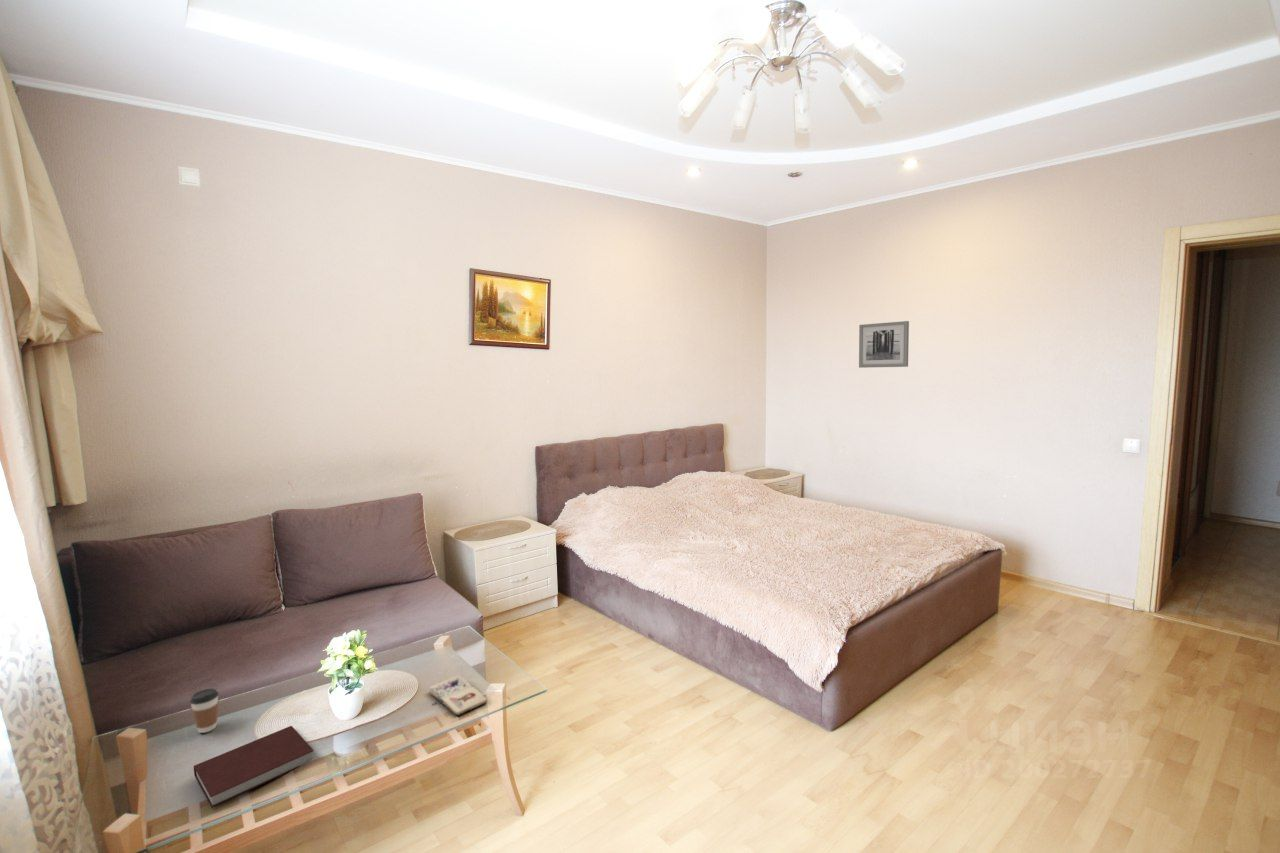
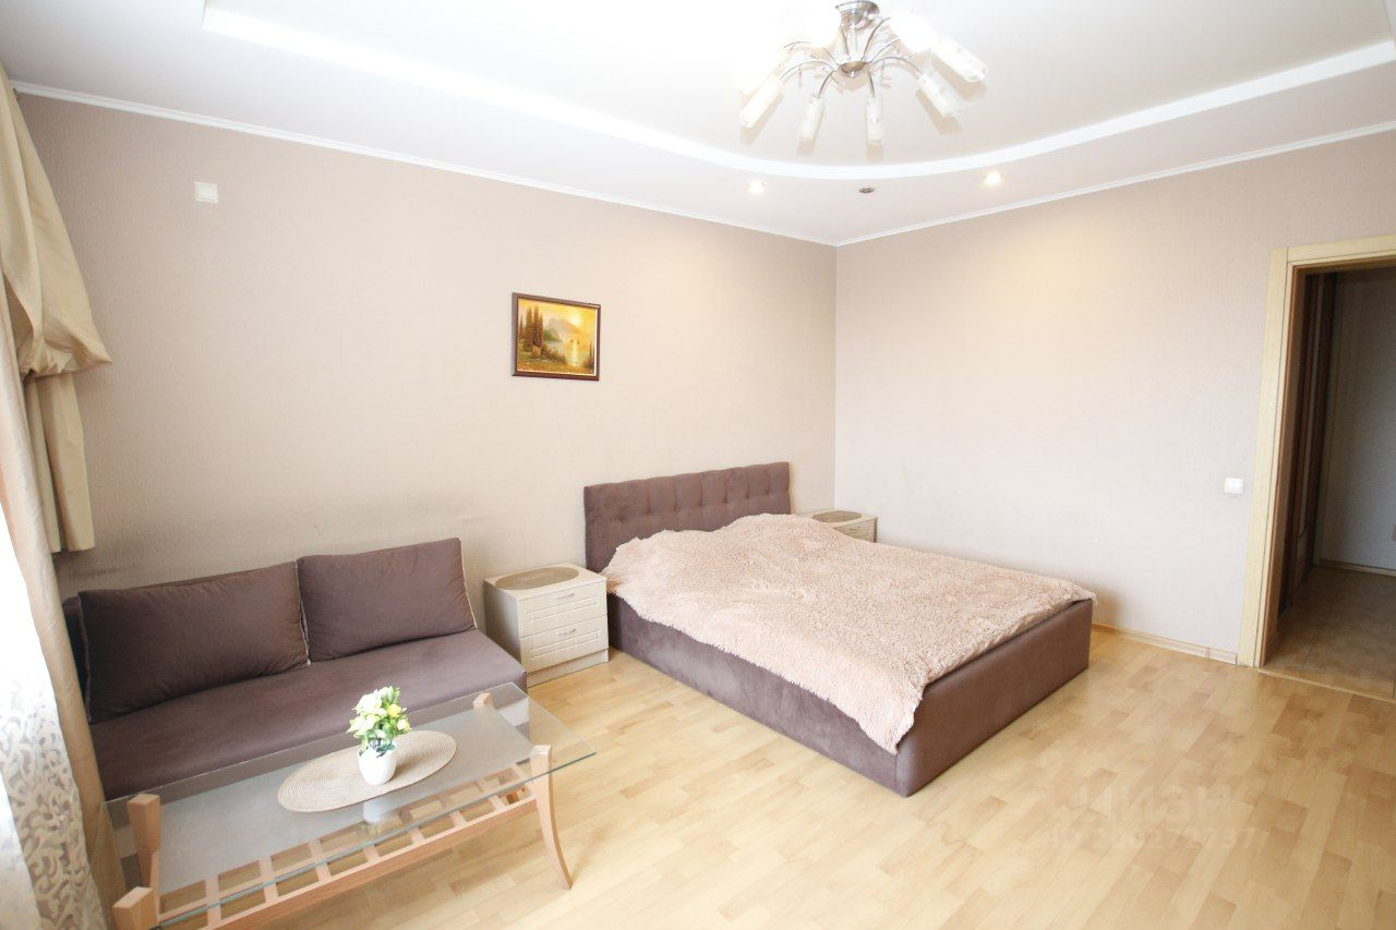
- wall art (883, 345)
- notebook (255, 762)
- coffee cup (205, 710)
- paperback book (454, 693)
